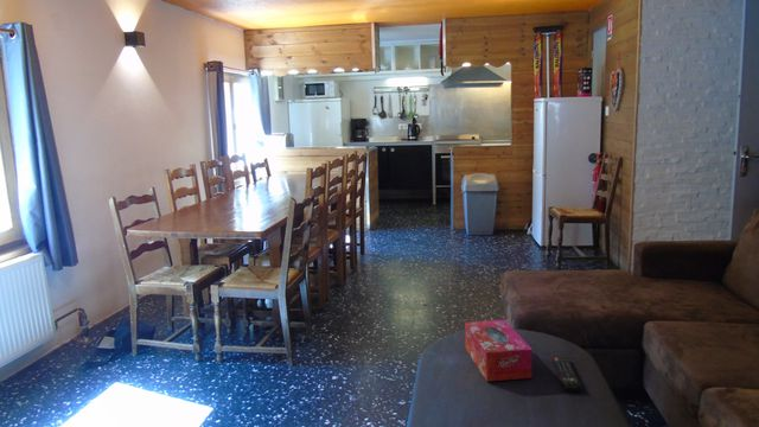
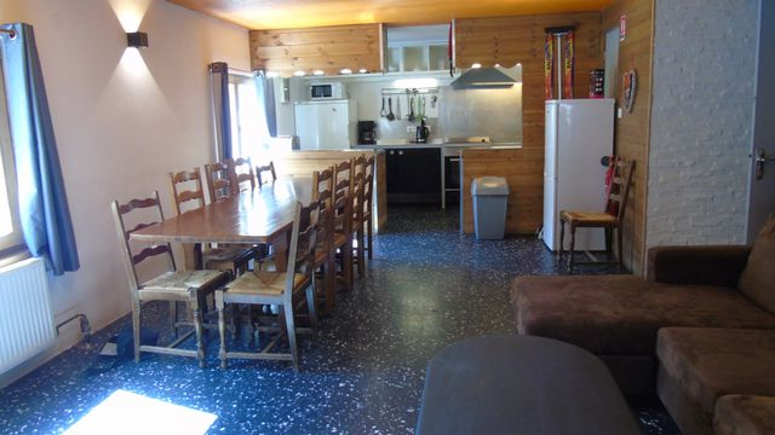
- remote control (566, 372)
- tissue box (496, 348)
